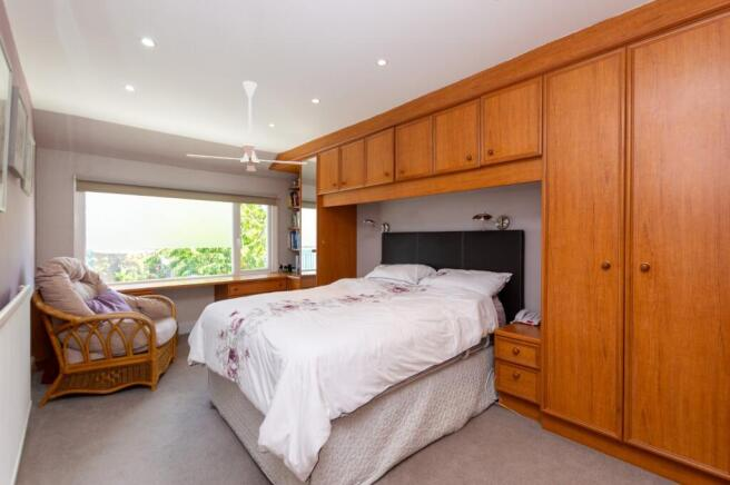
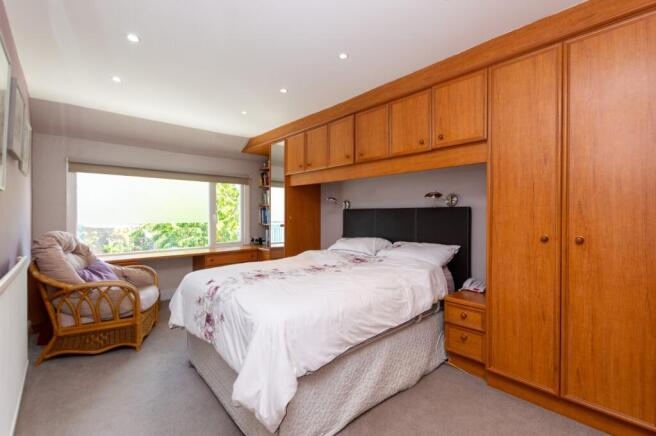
- ceiling fan (249, 123)
